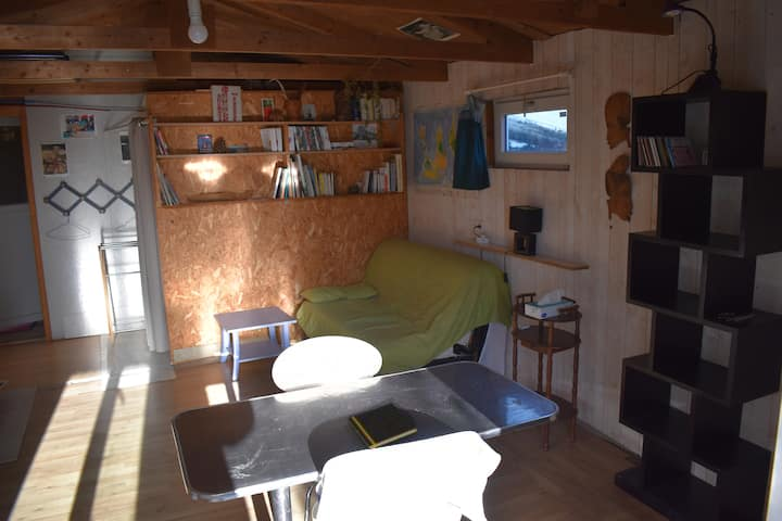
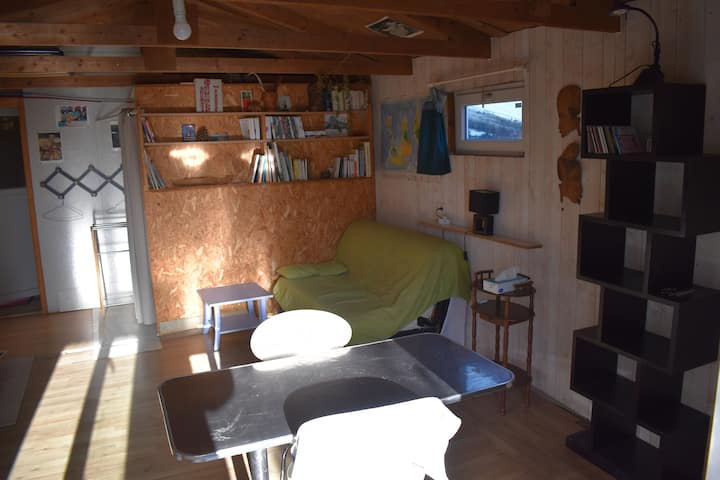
- notepad (381, 424)
